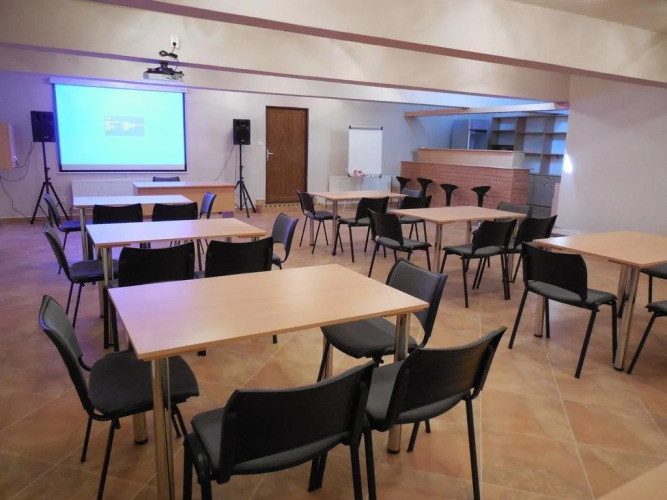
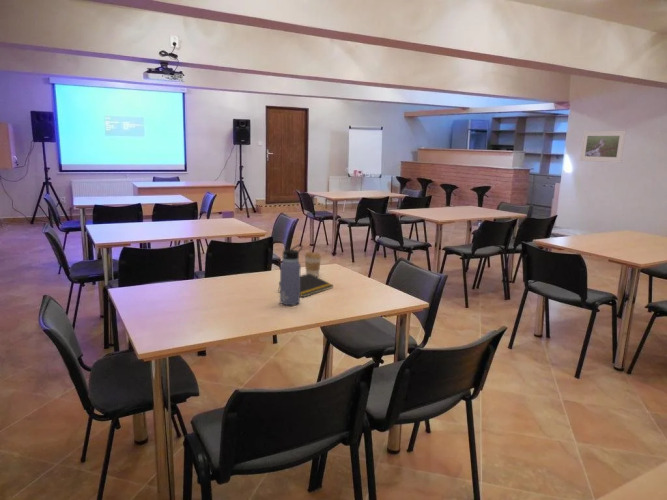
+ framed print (601, 146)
+ water bottle (291, 273)
+ notepad (306, 284)
+ coffee cup (312, 263)
